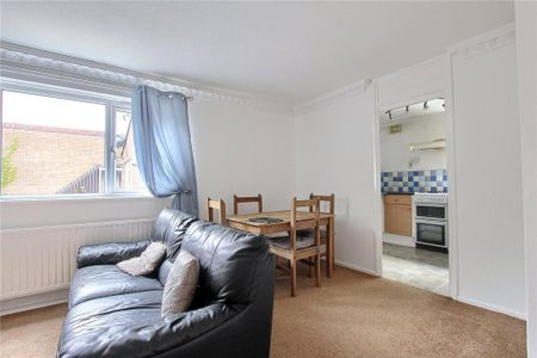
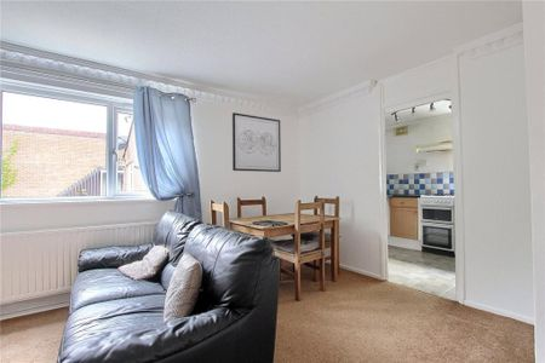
+ wall art (257, 144)
